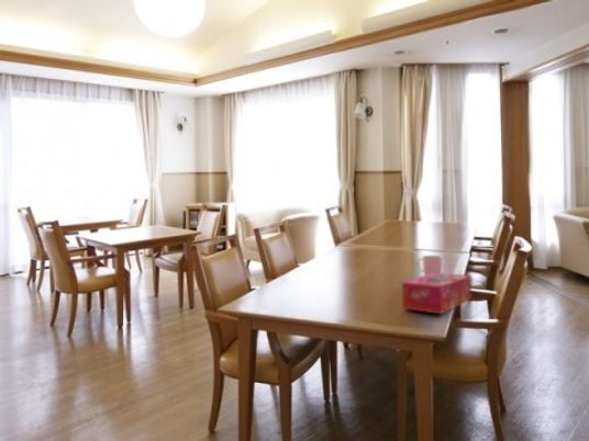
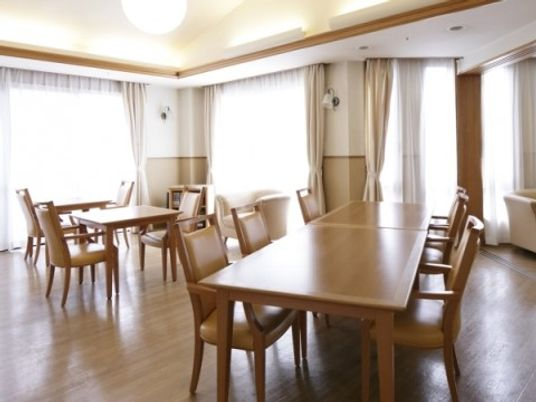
- cup (429, 265)
- tissue box (437, 291)
